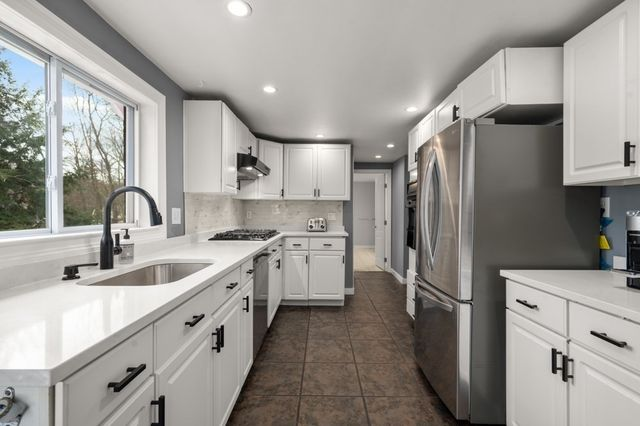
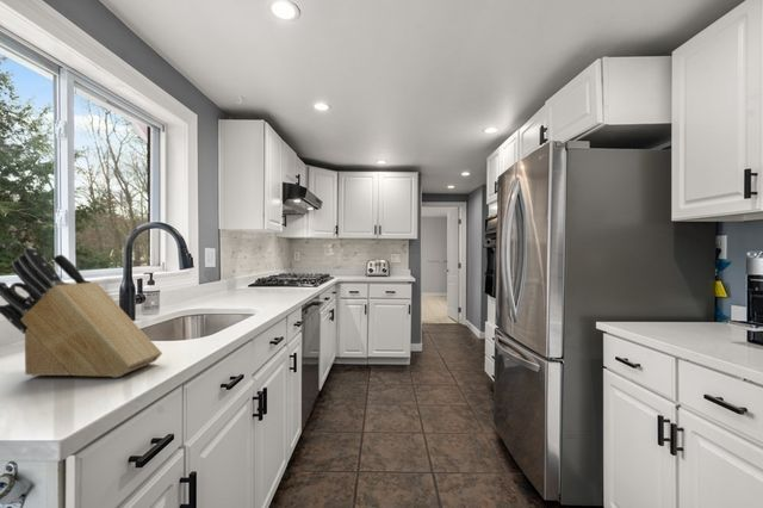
+ knife block (80, 308)
